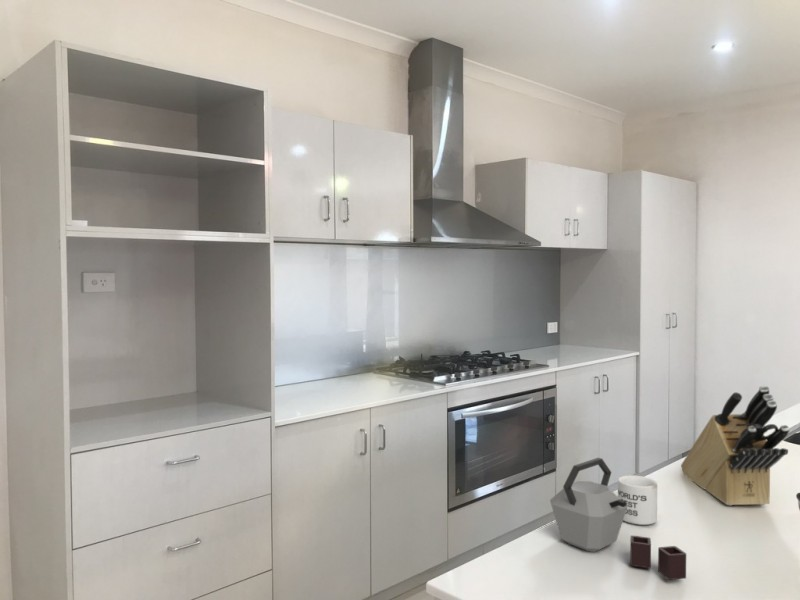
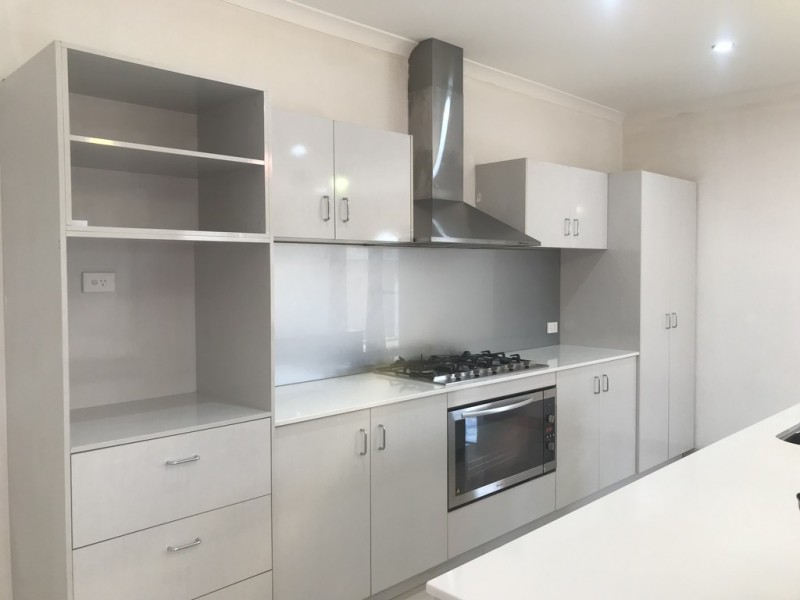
- kettle (618, 512)
- knife block (731, 437)
- mug (640, 498)
